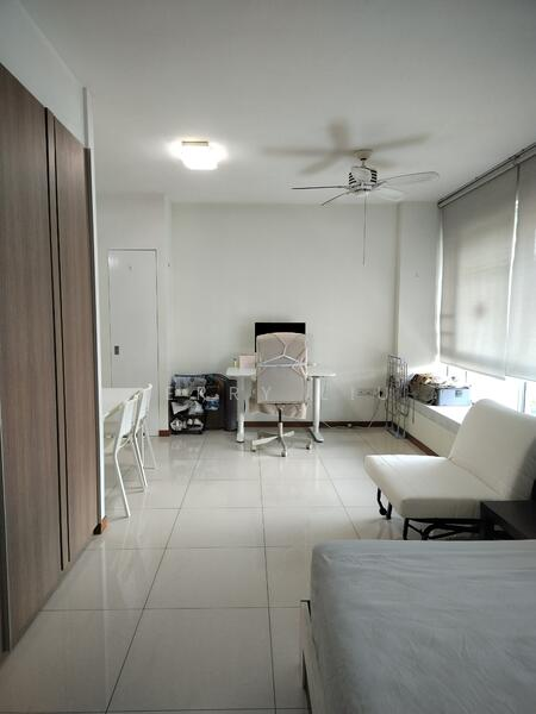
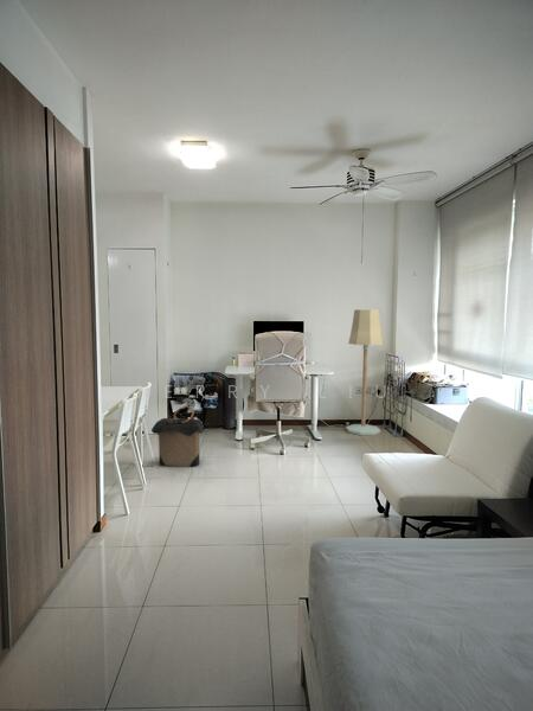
+ floor lamp (365, 371)
+ laundry hamper (178, 435)
